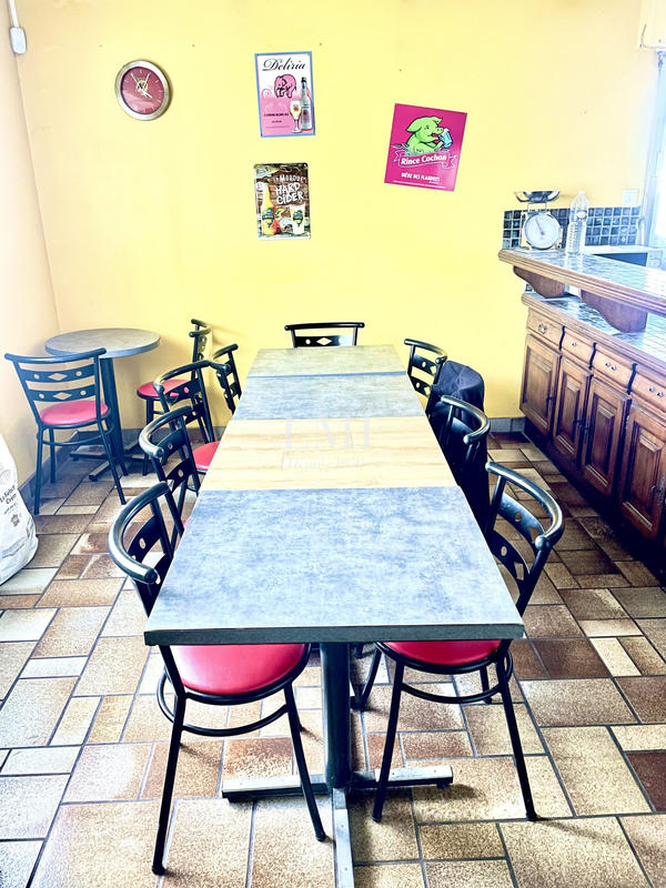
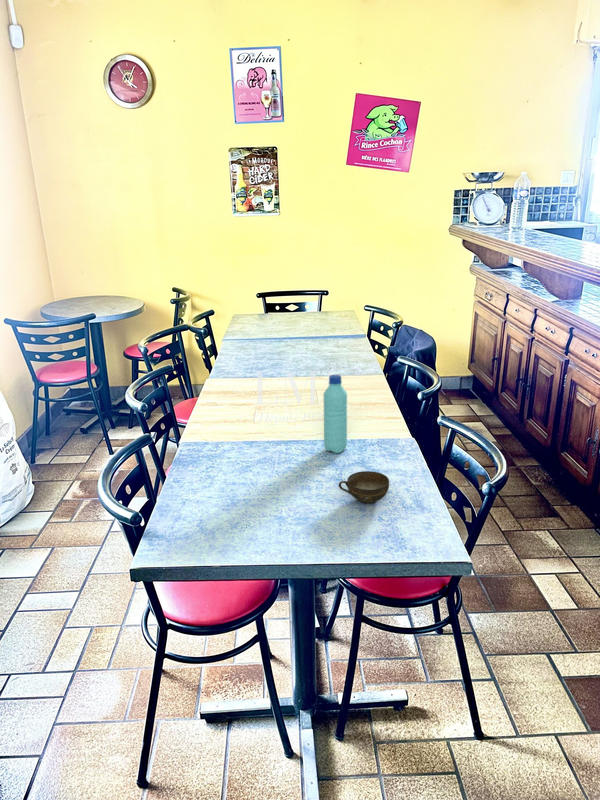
+ water bottle (335, 413)
+ cup (363, 489)
